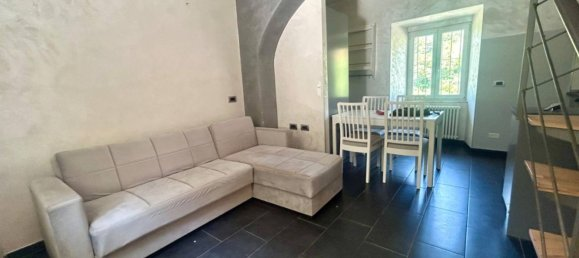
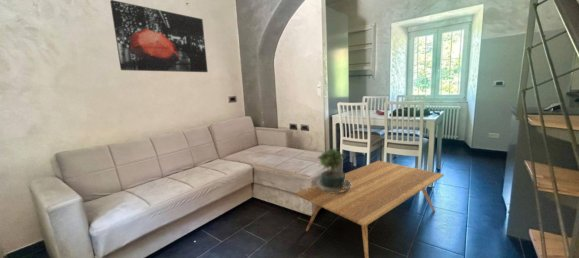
+ coffee table (373, 202)
+ wall art (166, 41)
+ potted plant (331, 167)
